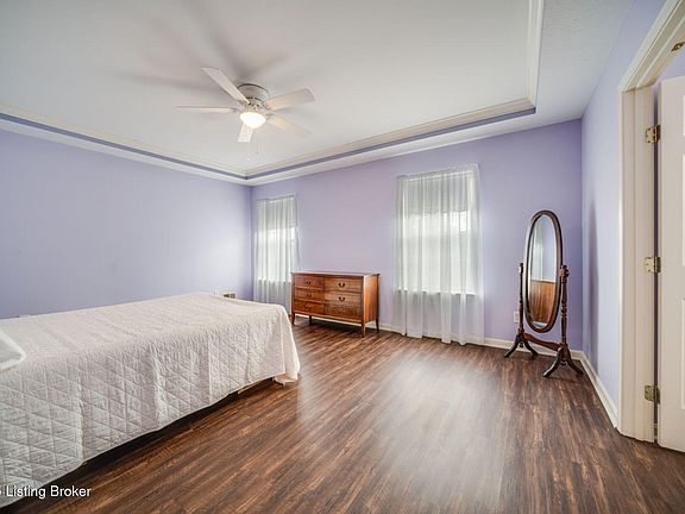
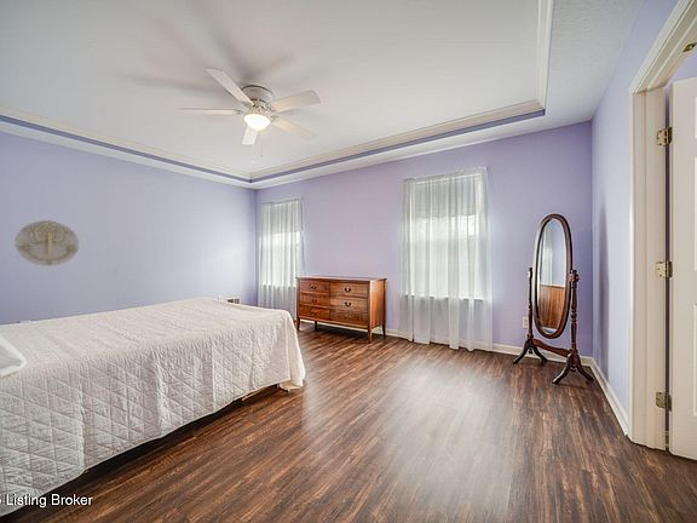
+ wall decoration (48, 242)
